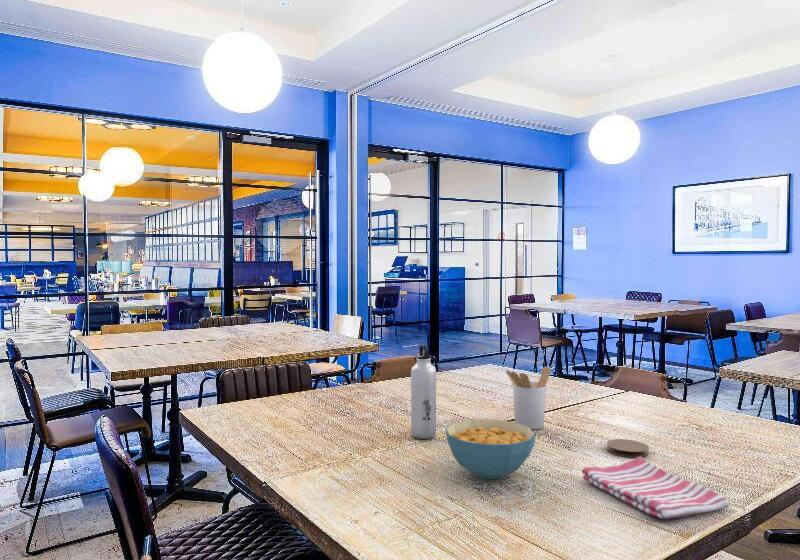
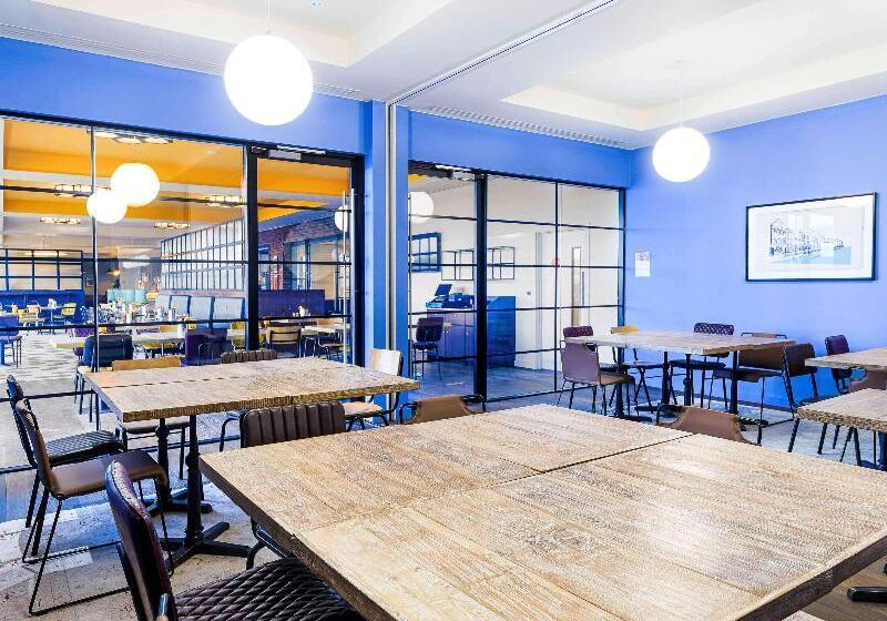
- water bottle (423, 390)
- dish towel (650, 485)
- cereal bowl (489, 452)
- utensil holder (525, 396)
- coaster (627, 447)
